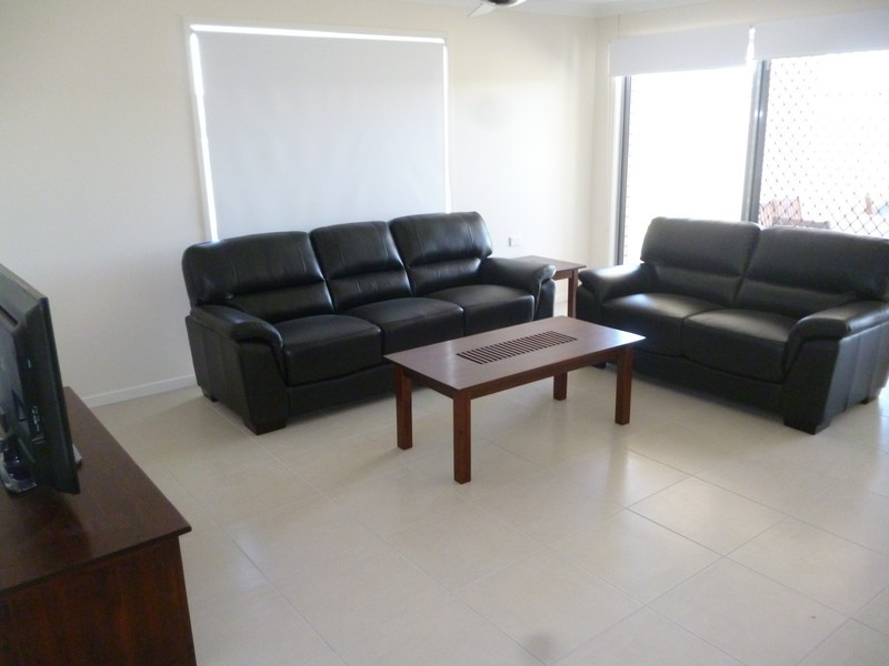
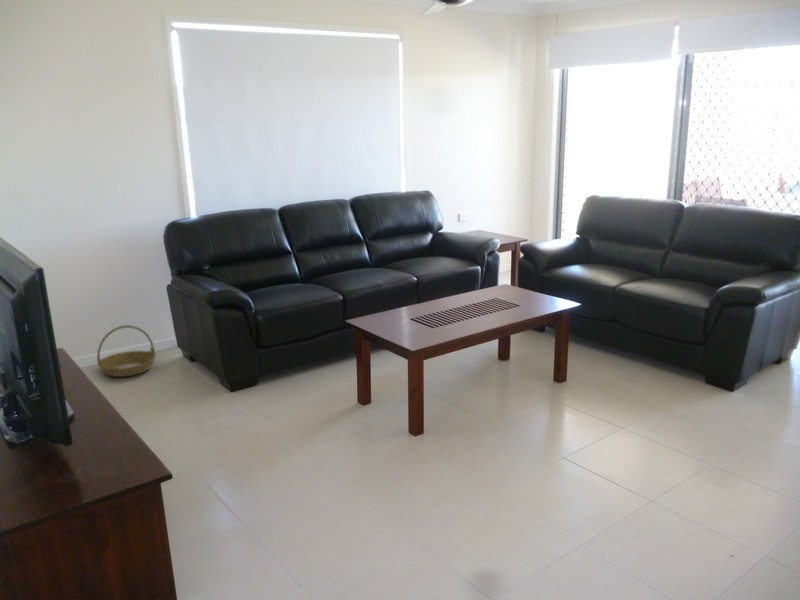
+ basket (125, 352)
